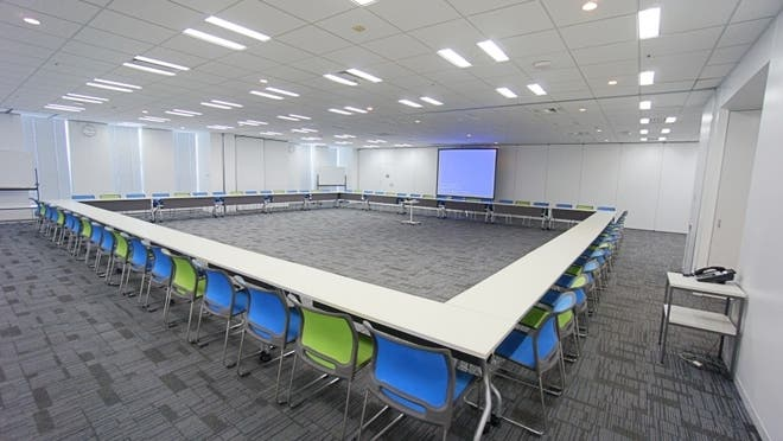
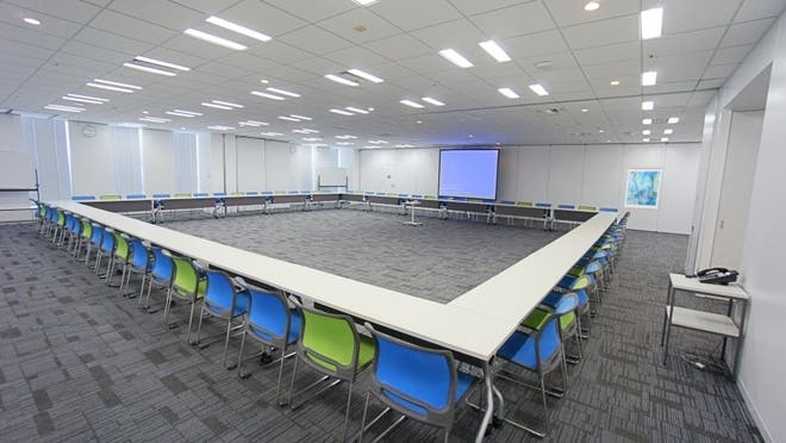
+ wall art (642, 188)
